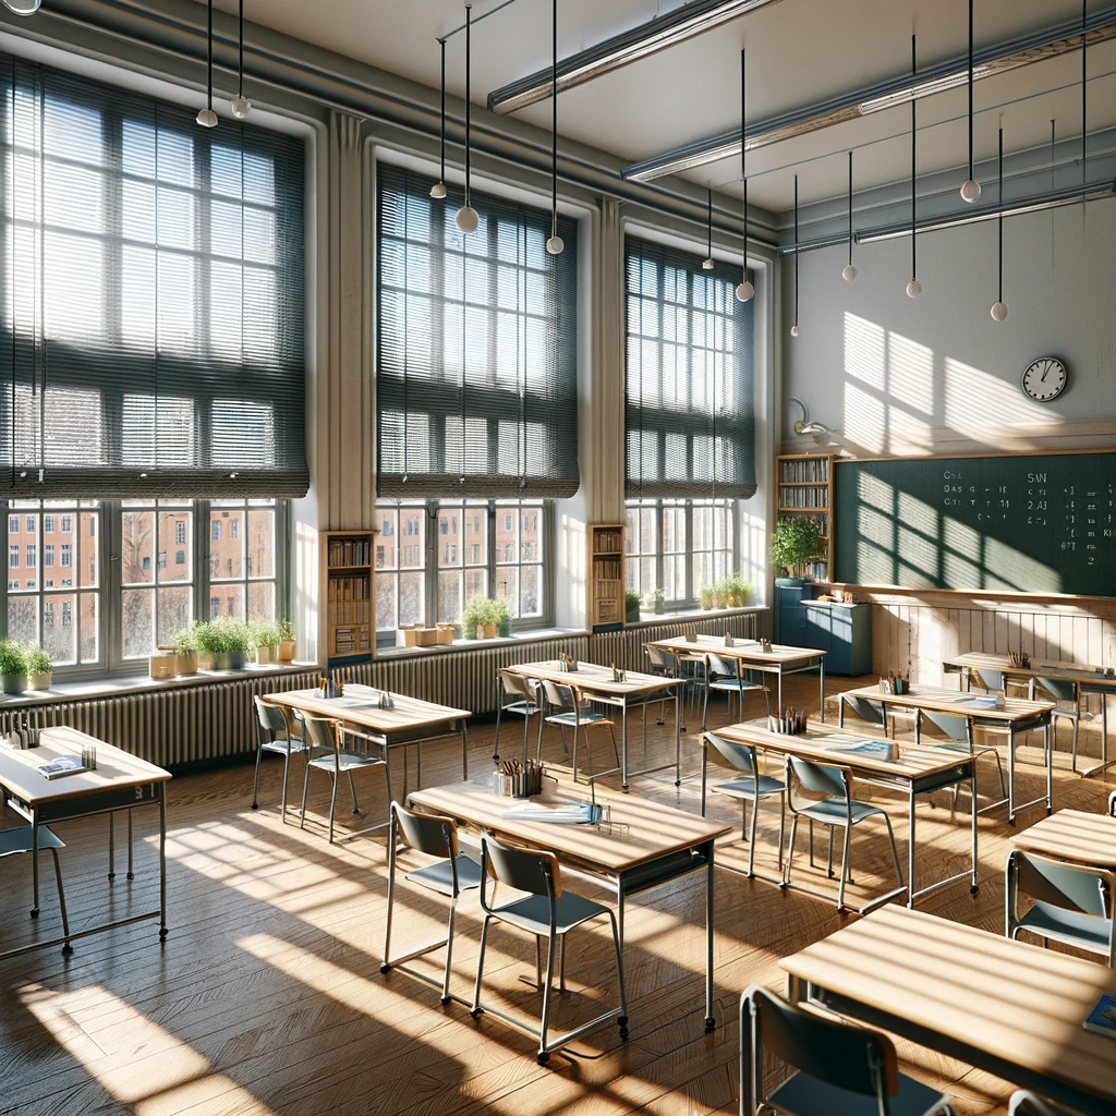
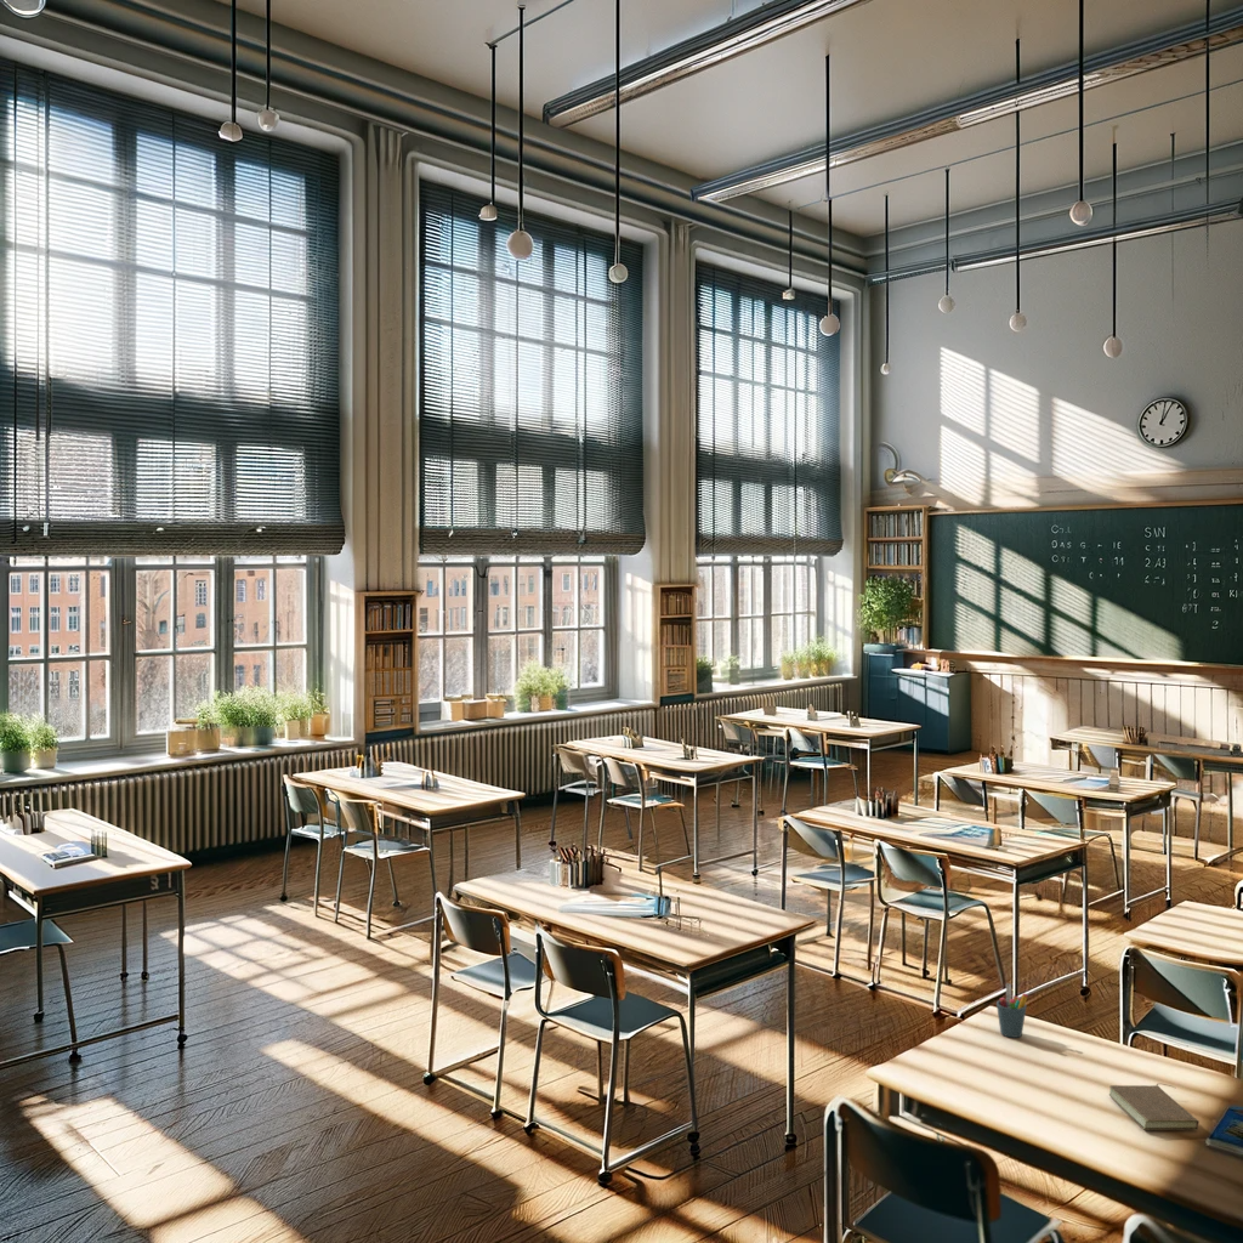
+ pen holder (1011, 1011)
+ book (1159, 1106)
